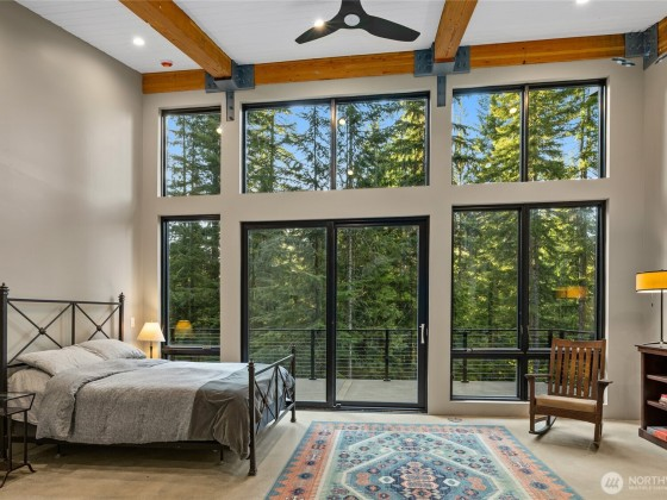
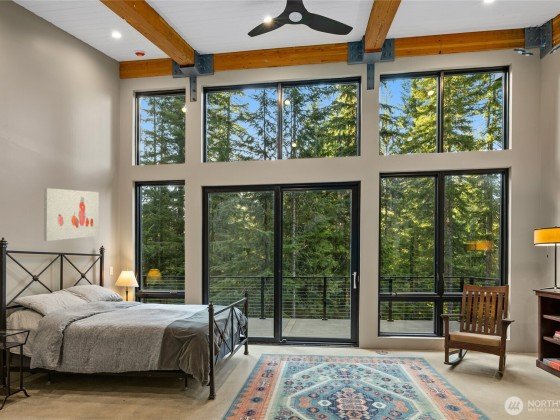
+ wall art (73, 214)
